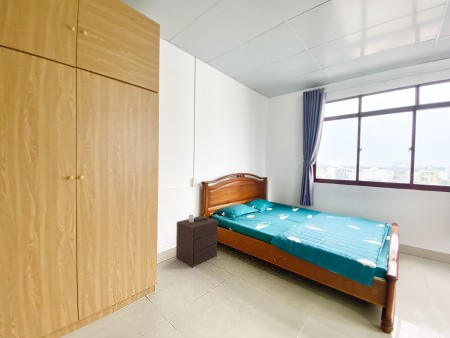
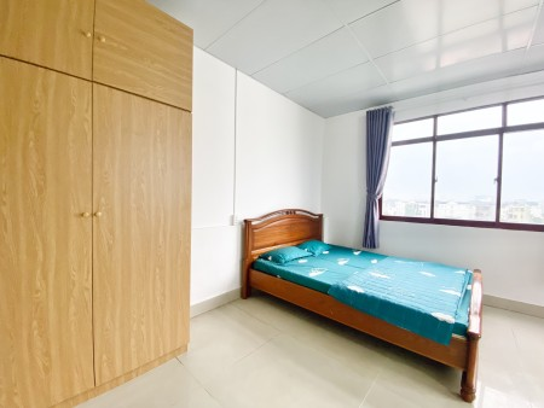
- nightstand (197, 235)
